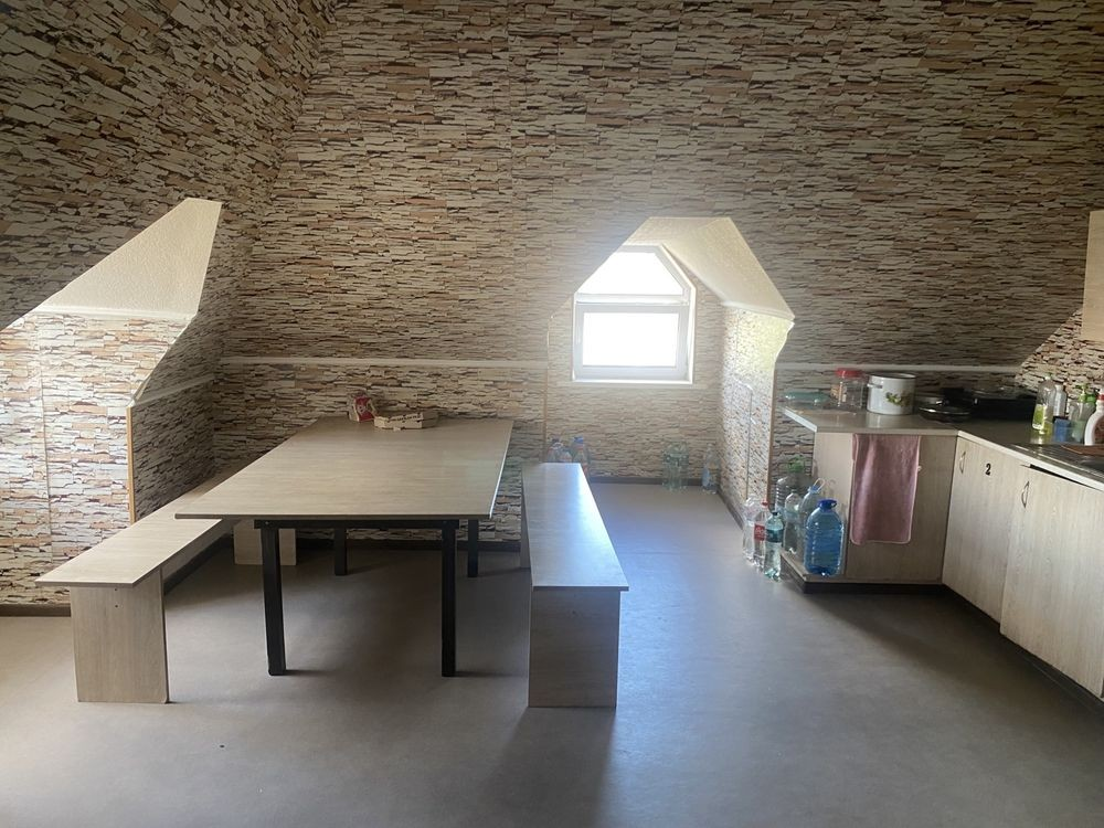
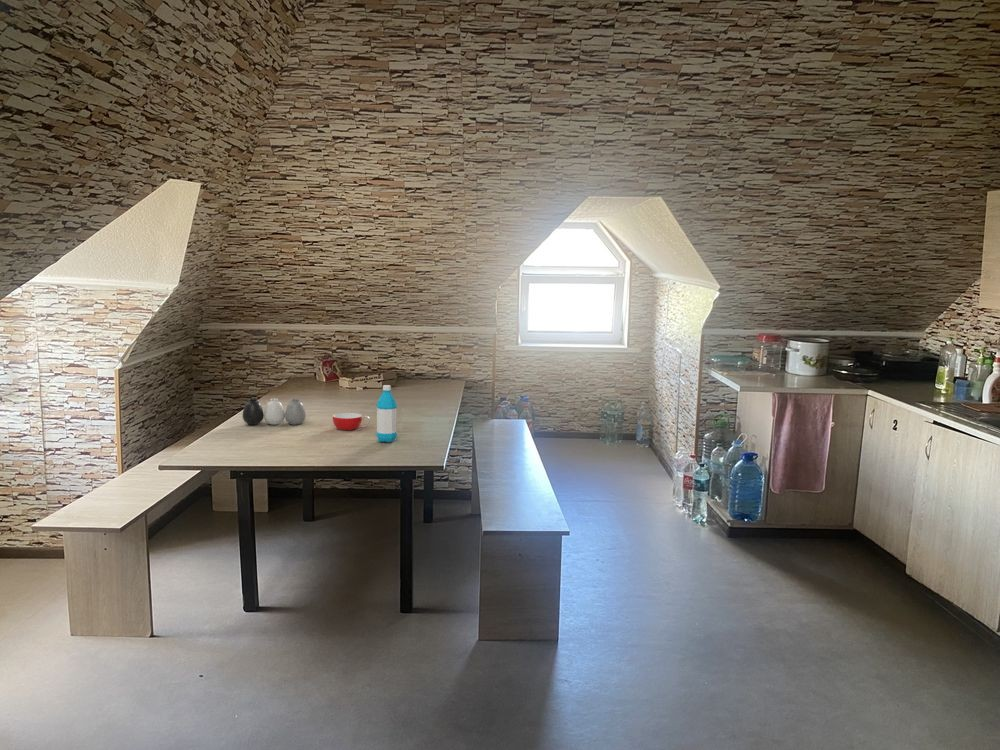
+ vase (274, 411)
+ bowl (351, 421)
+ water bottle (386, 413)
